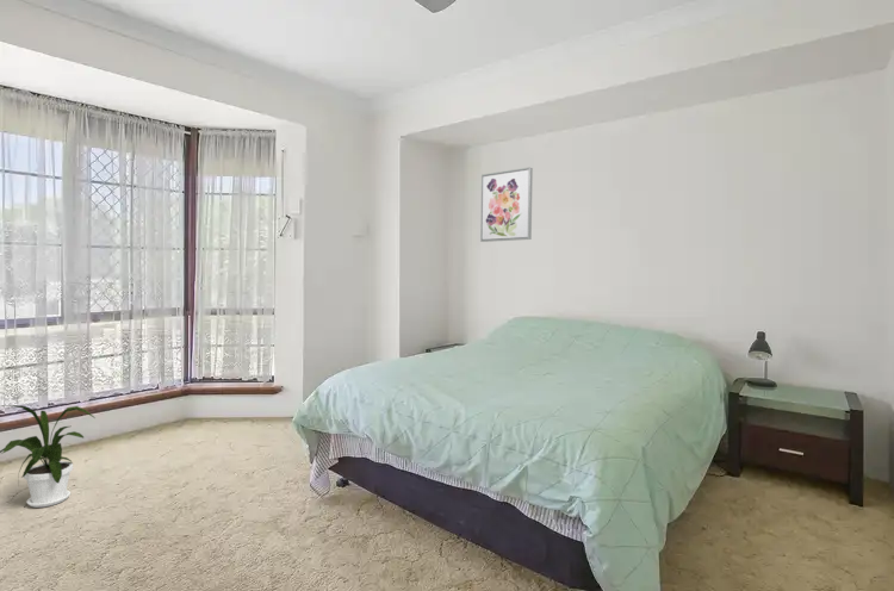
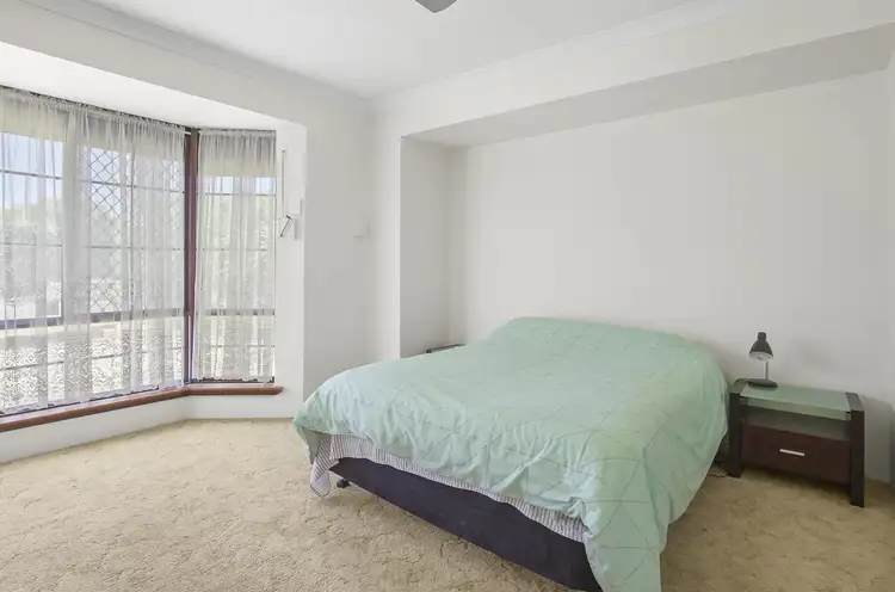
- wall art (505, 205)
- house plant (45, 450)
